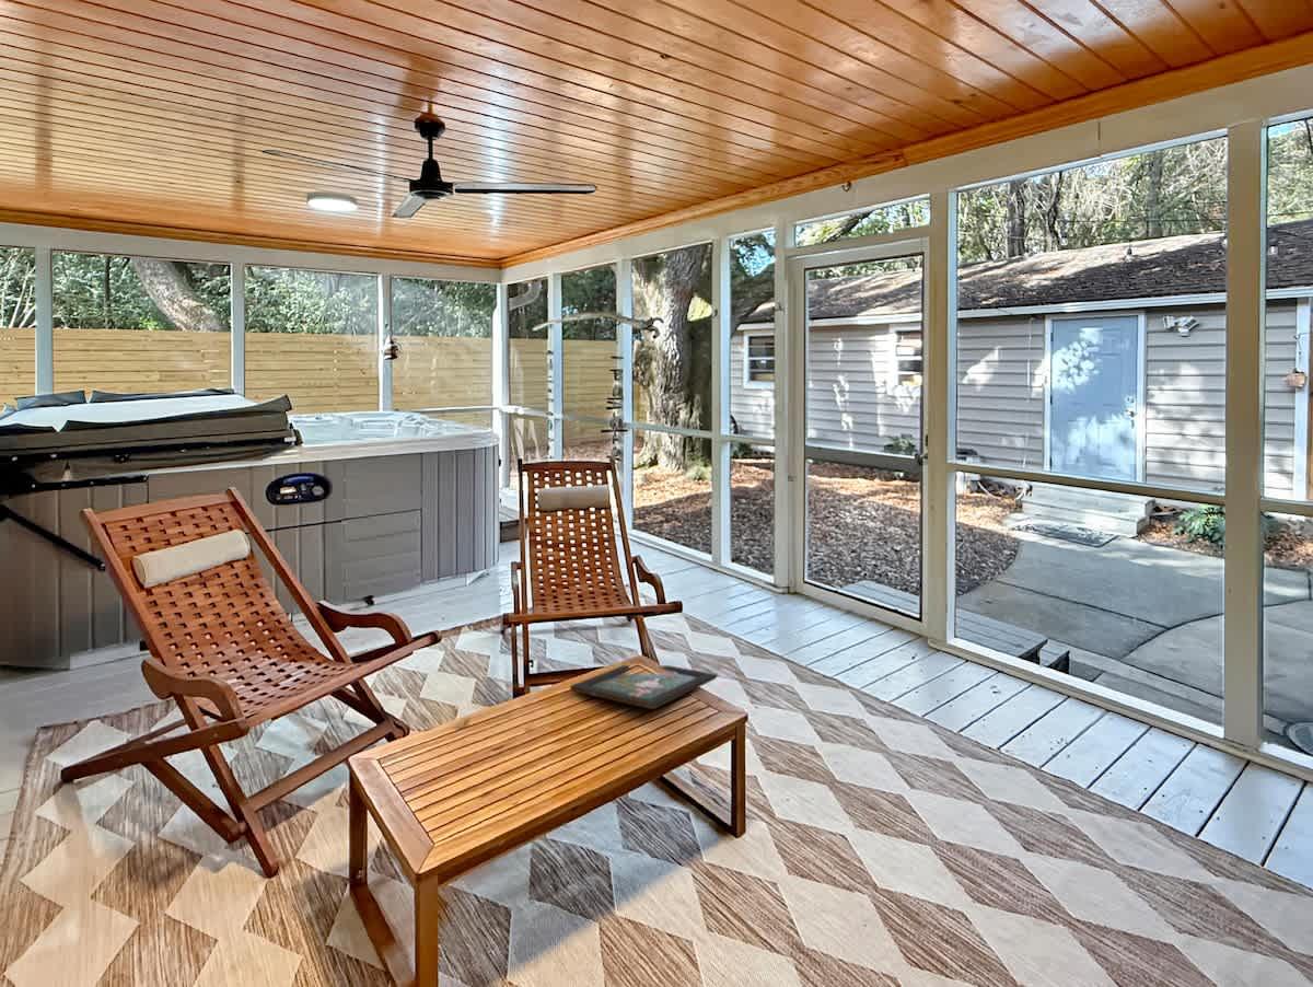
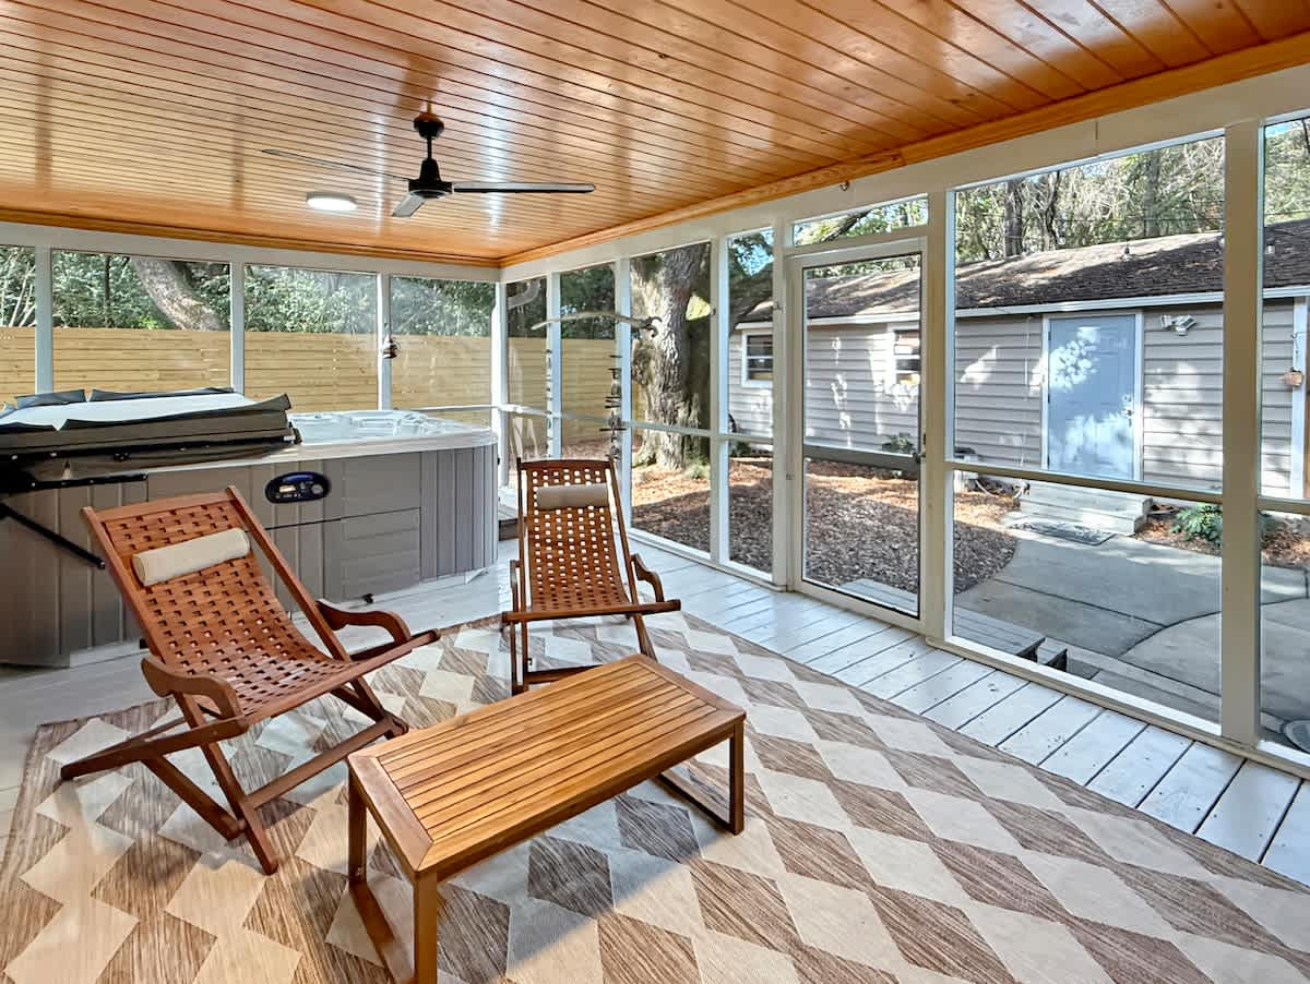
- decorative tray (644, 682)
